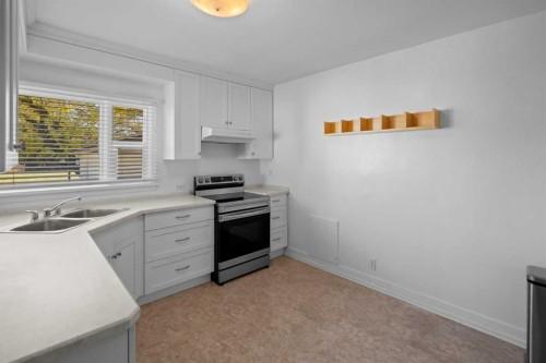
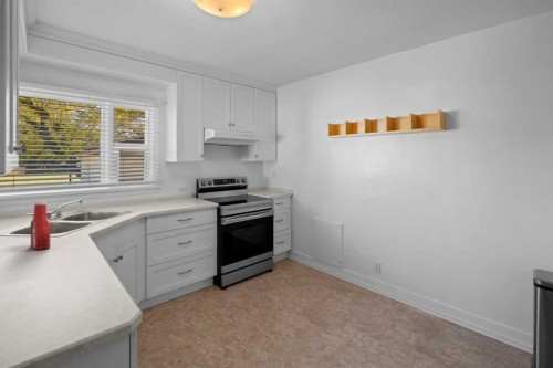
+ soap bottle (40, 223)
